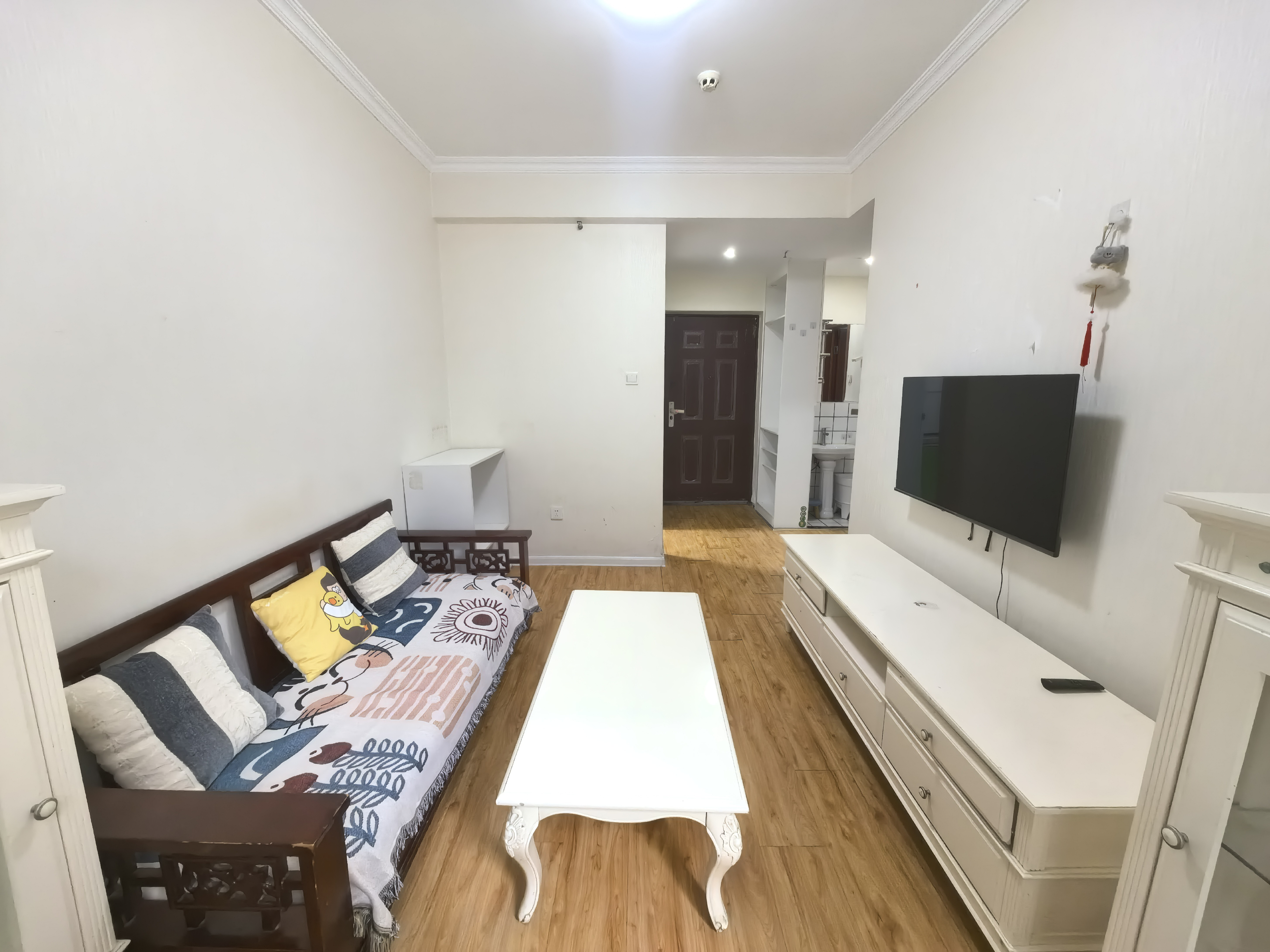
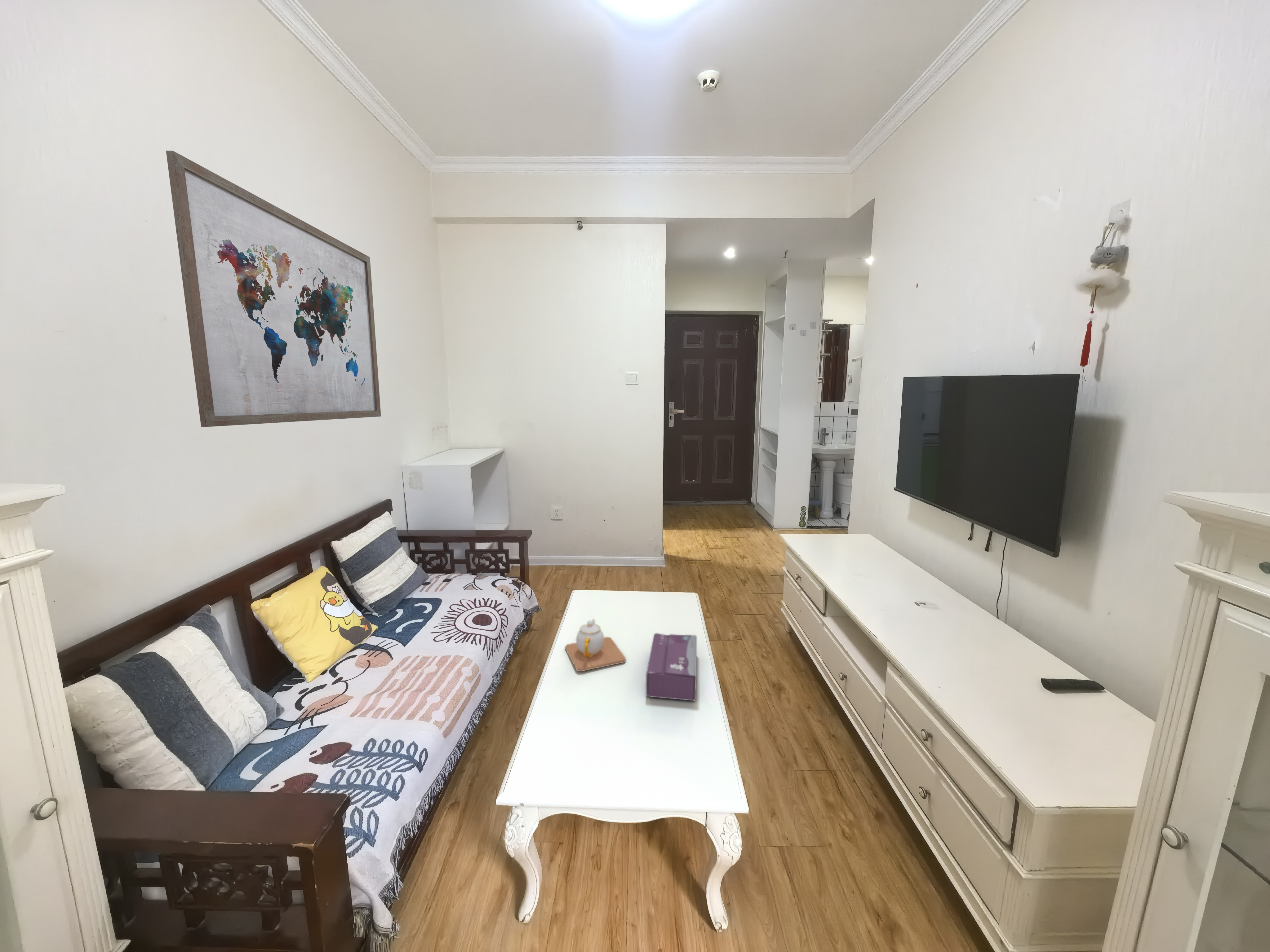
+ tissue box (673, 663)
+ wall art (305, 322)
+ teapot (595, 637)
